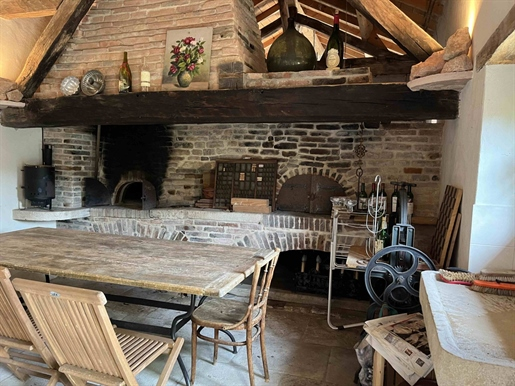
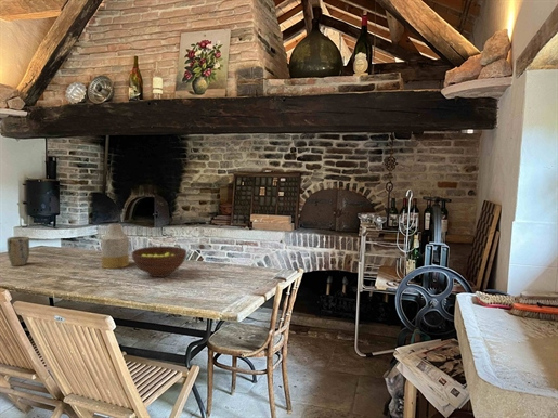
+ vase (115, 245)
+ fruit bowl (159, 263)
+ plant pot (18, 250)
